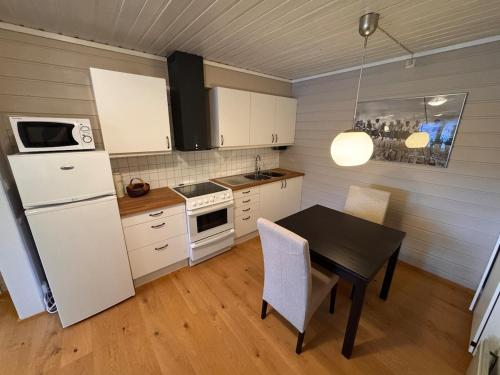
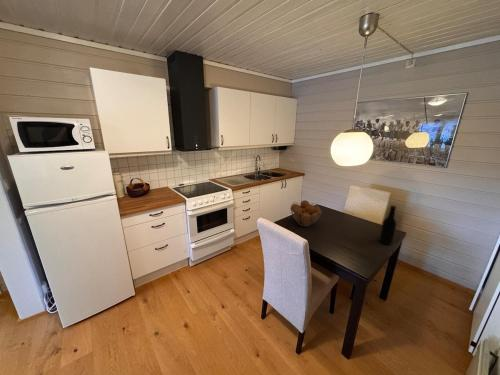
+ bottle (389, 224)
+ fruit basket (305, 213)
